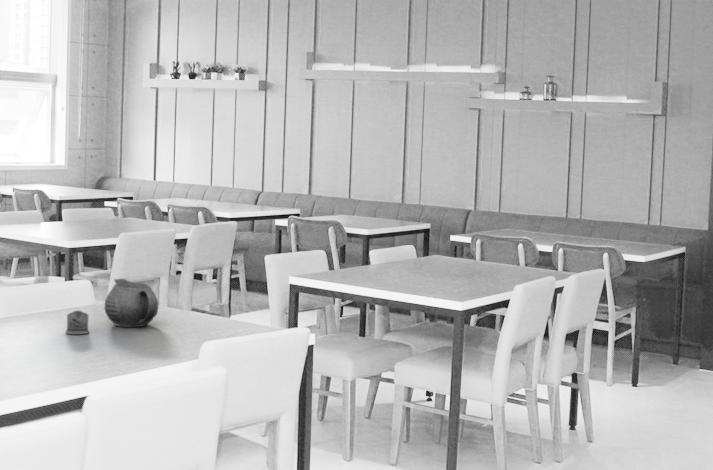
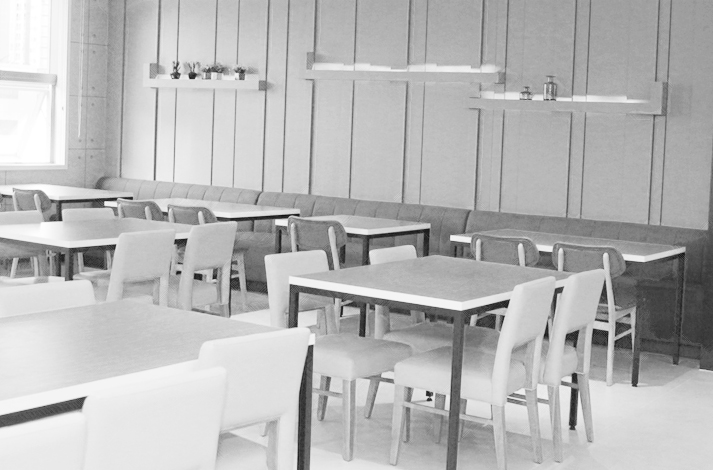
- teapot (134, 303)
- tea glass holder (77, 320)
